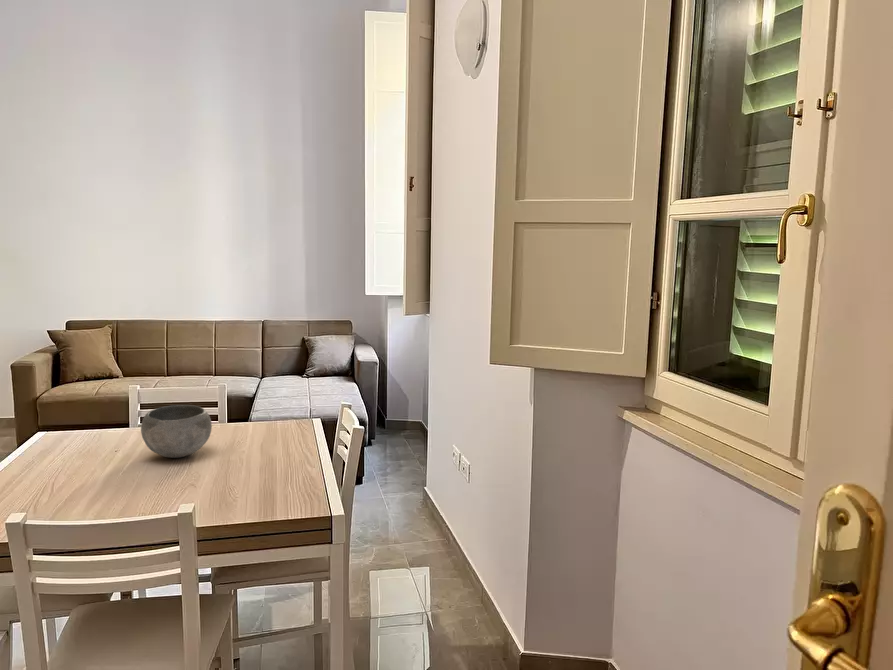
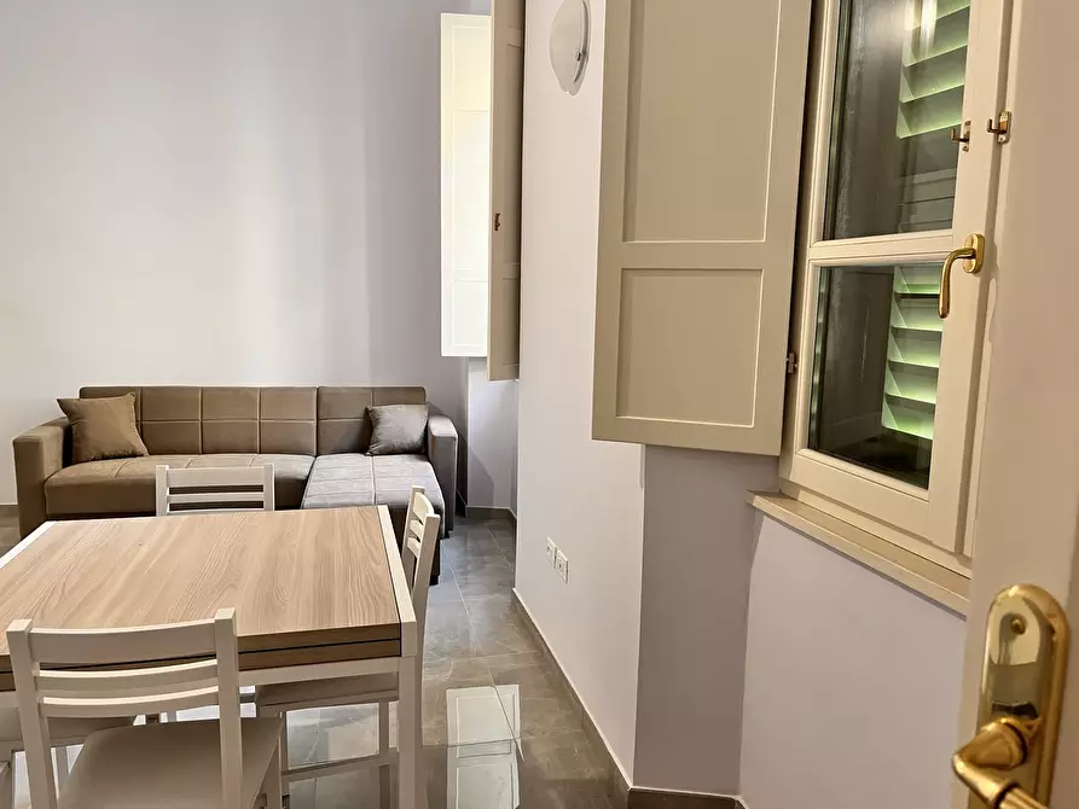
- bowl (176, 433)
